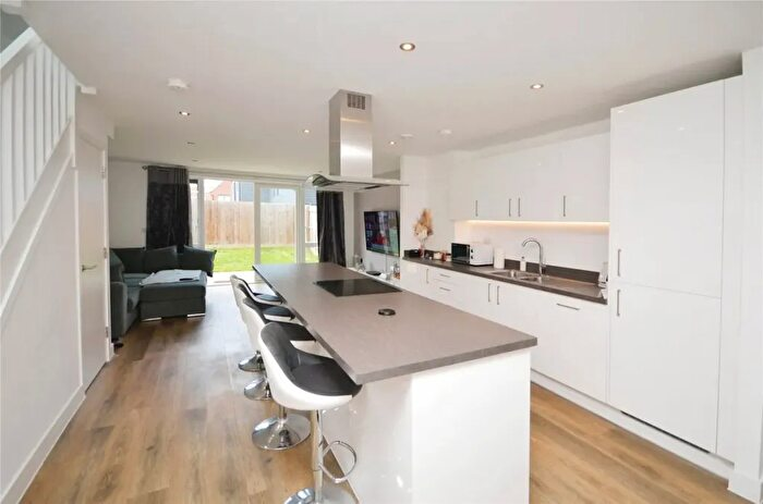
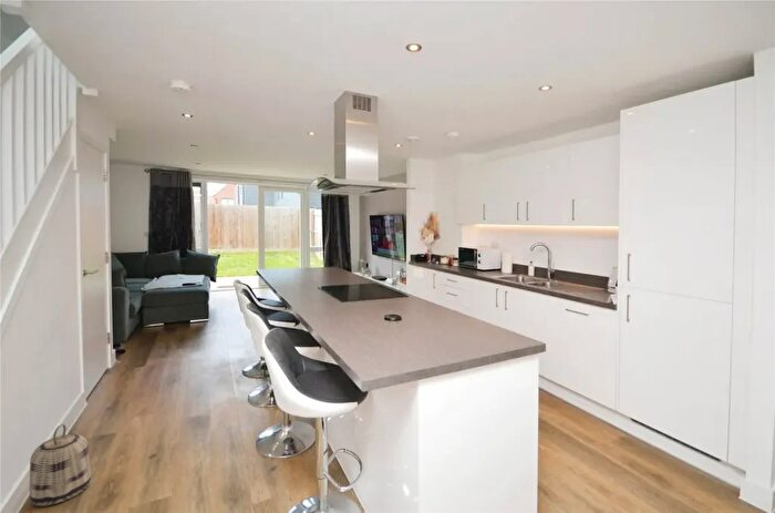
+ basket (60, 458)
